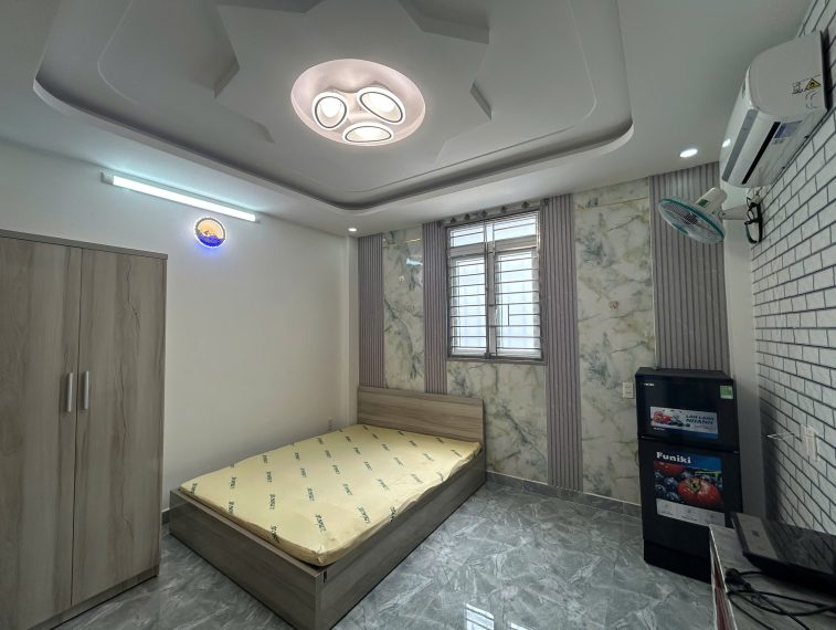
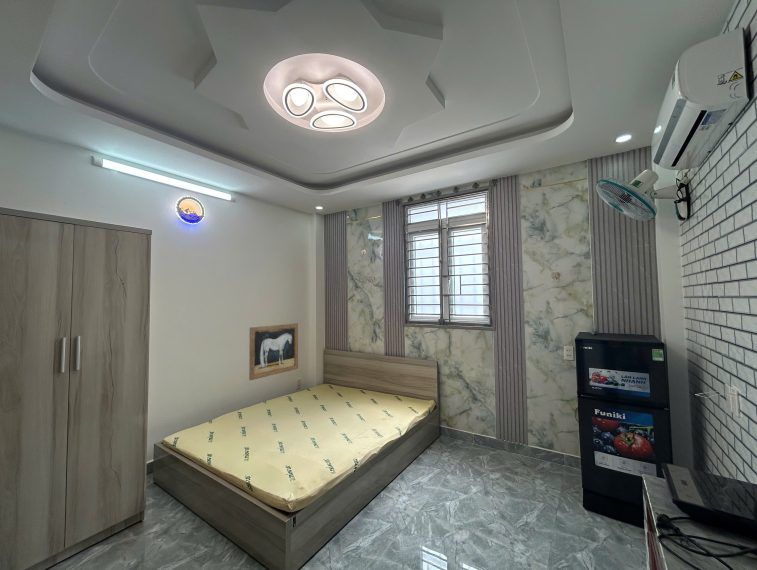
+ wall art (275, 349)
